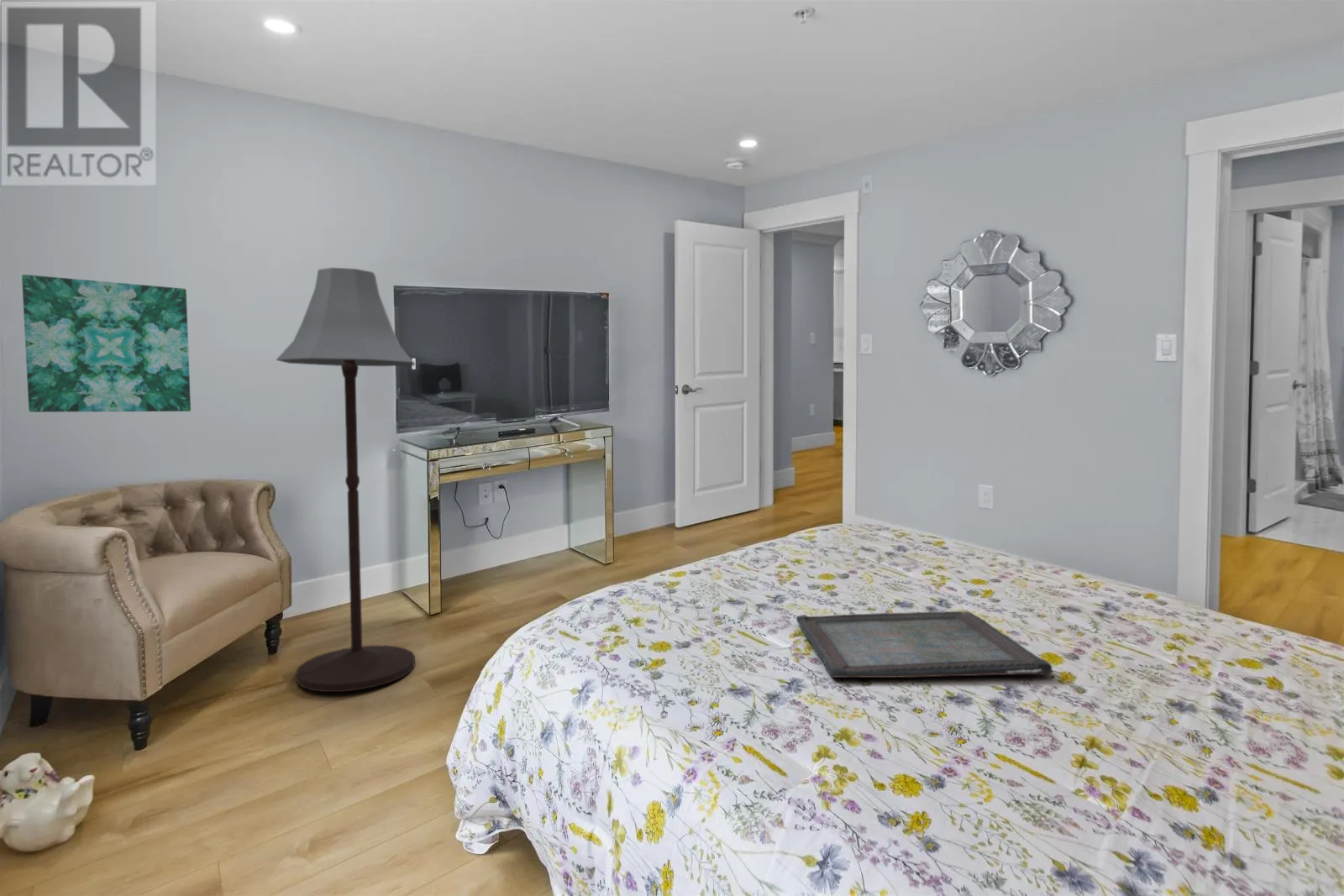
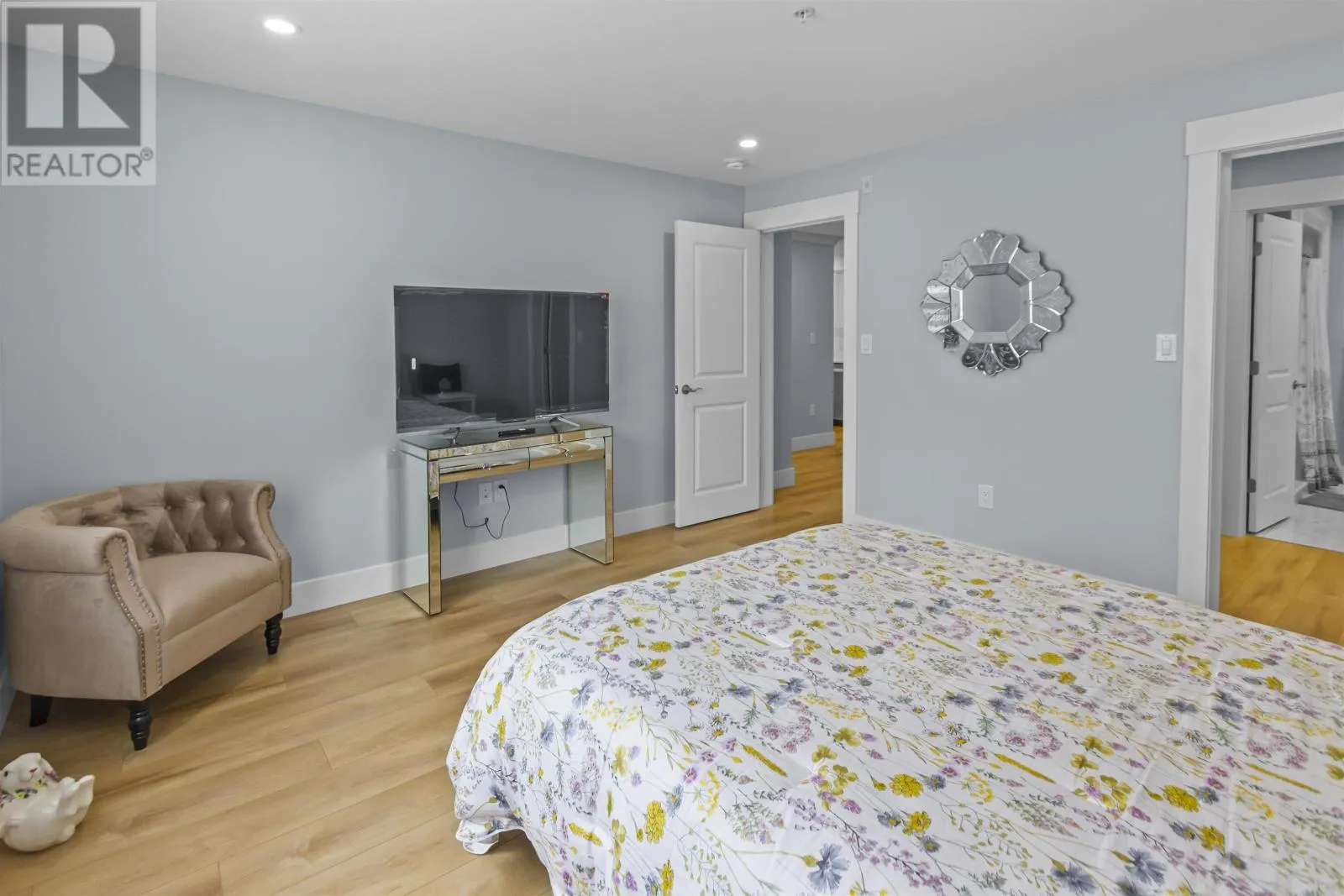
- wall art (111, 347)
- serving tray (909, 639)
- floor lamp (352, 474)
